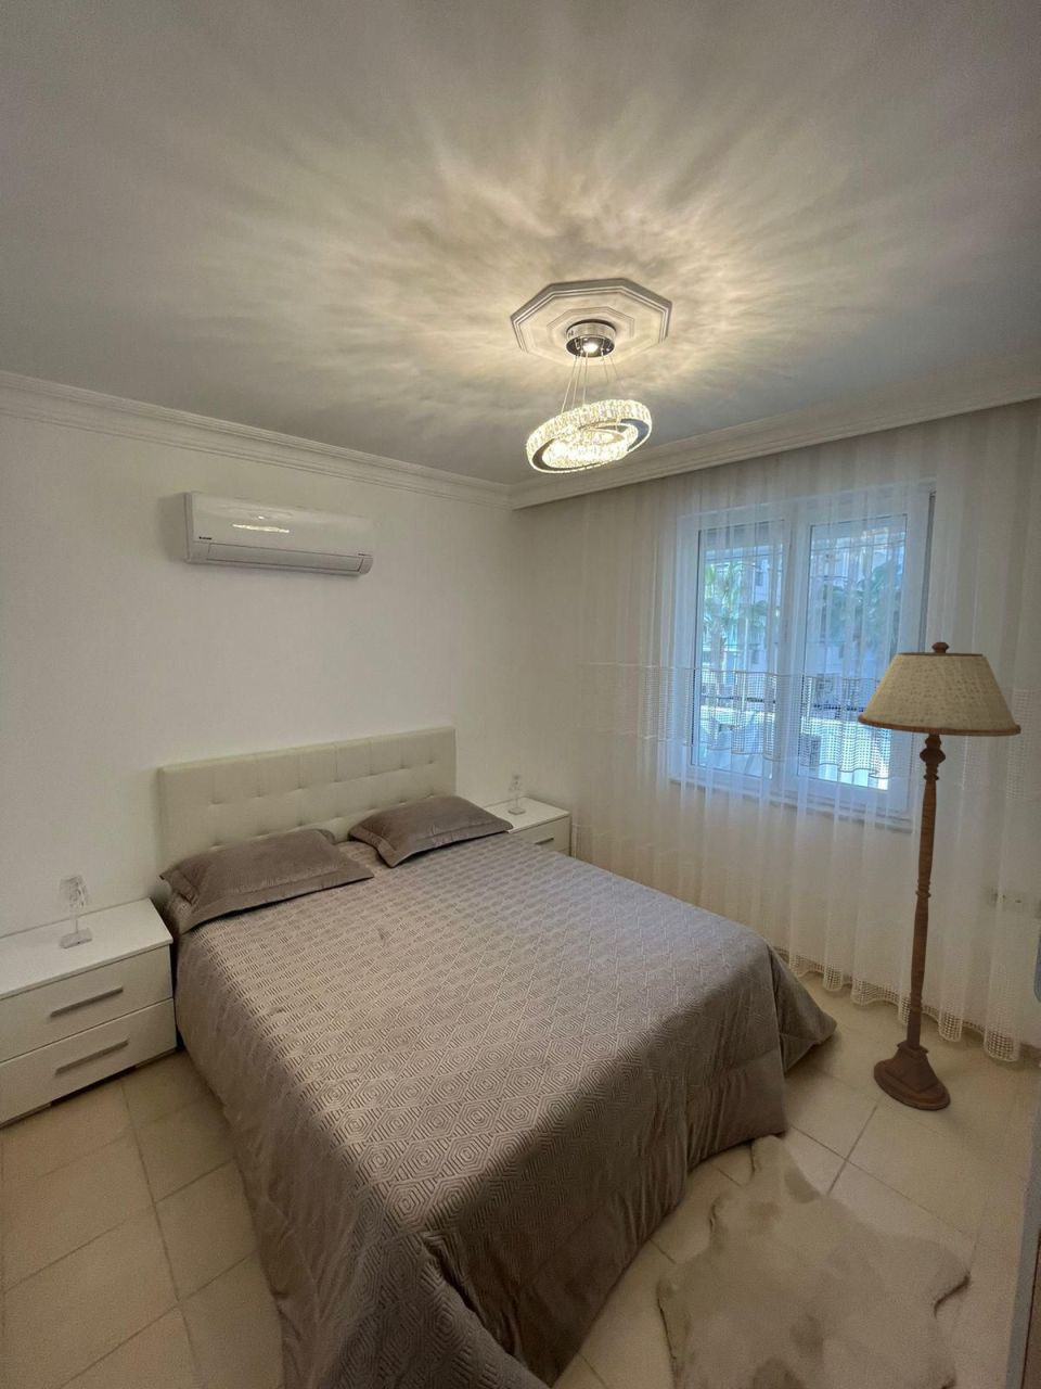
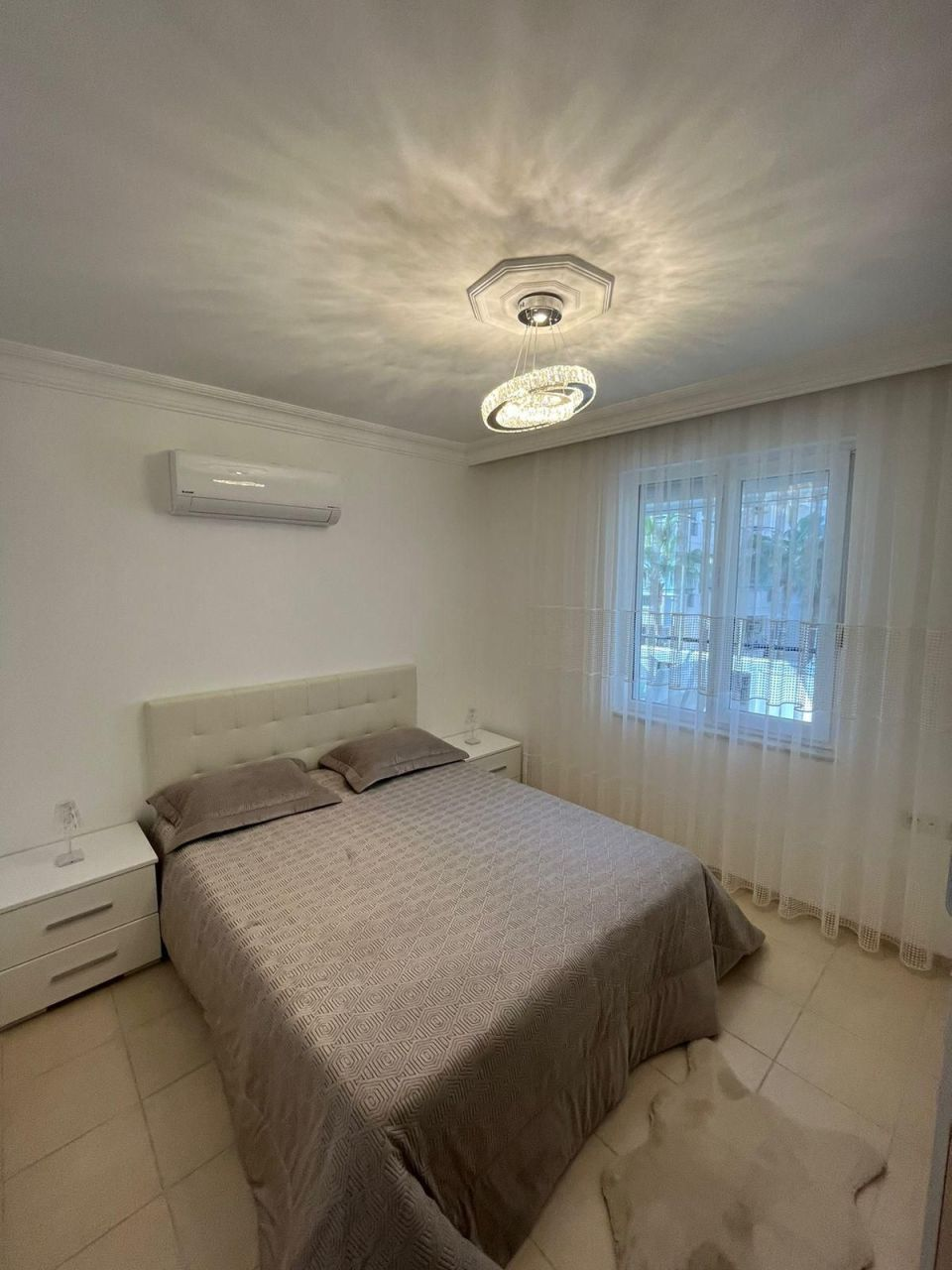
- floor lamp (924, 872)
